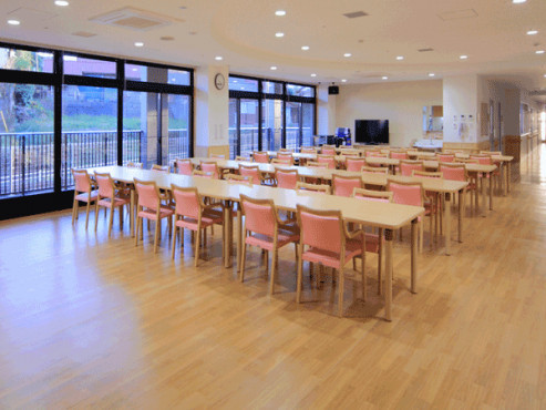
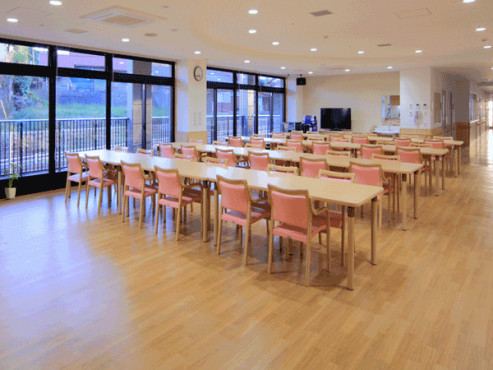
+ house plant (12, 179)
